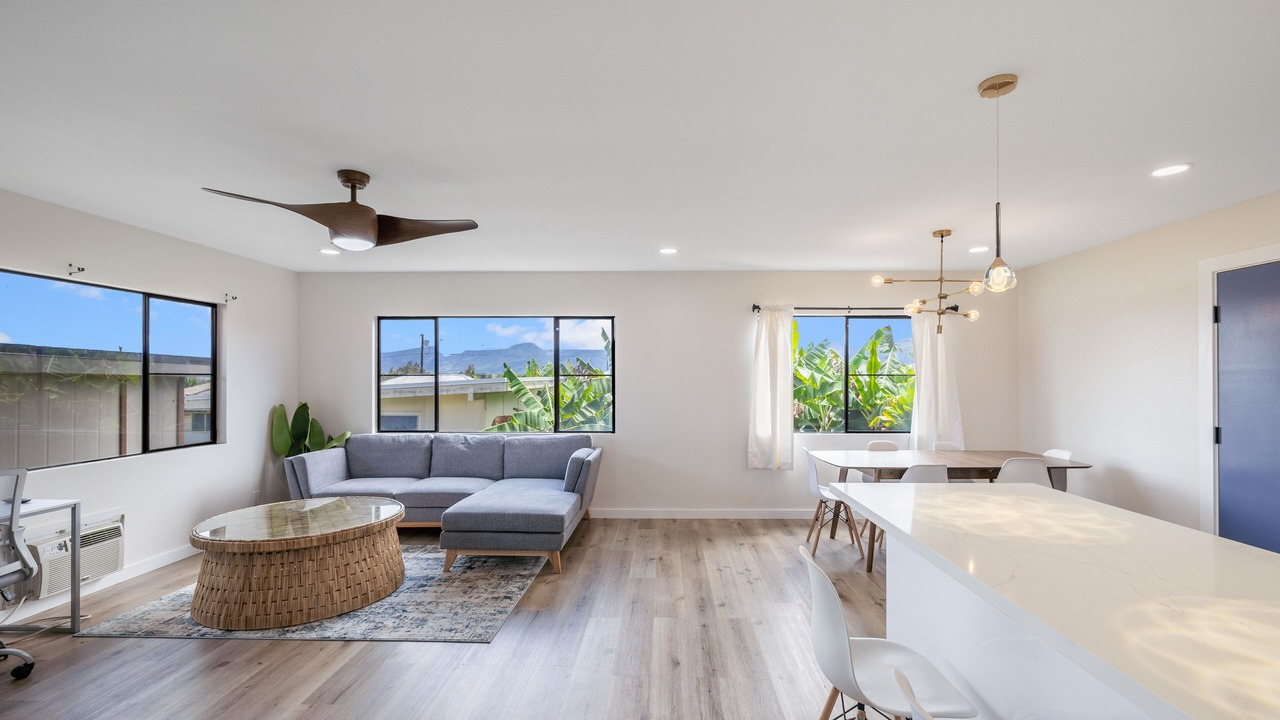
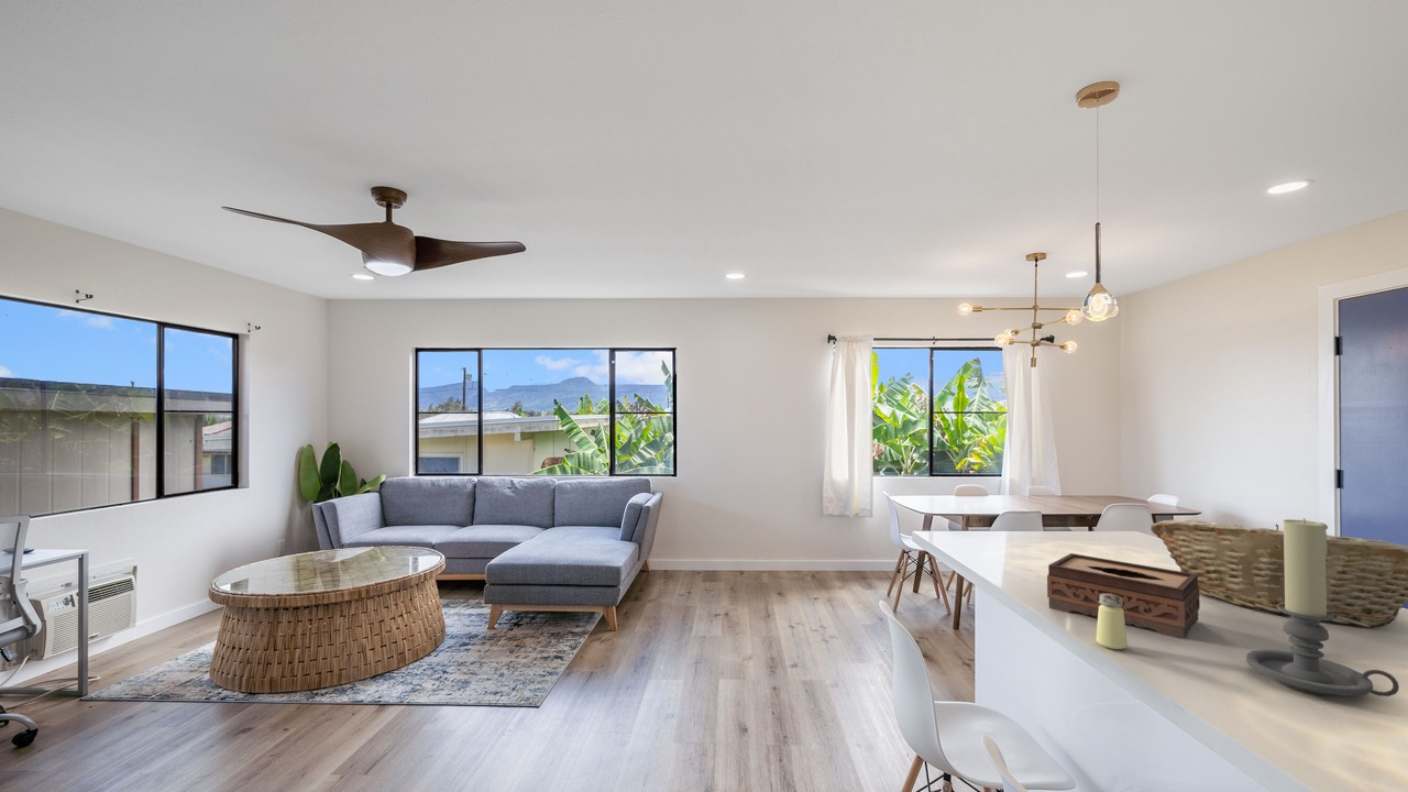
+ saltshaker (1111, 619)
+ tissue box (1121, 591)
+ fruit basket (1278, 560)
+ candle holder (1318, 602)
